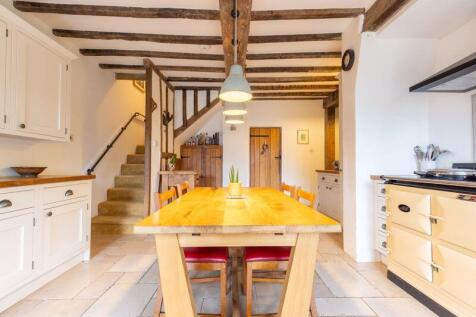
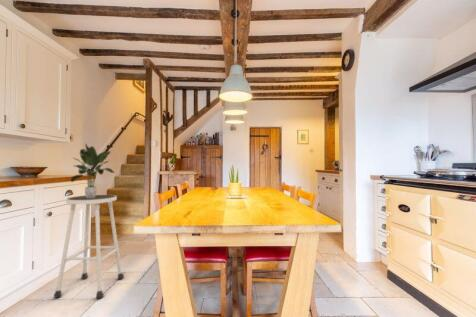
+ stool (92, 246)
+ potted plant (94, 171)
